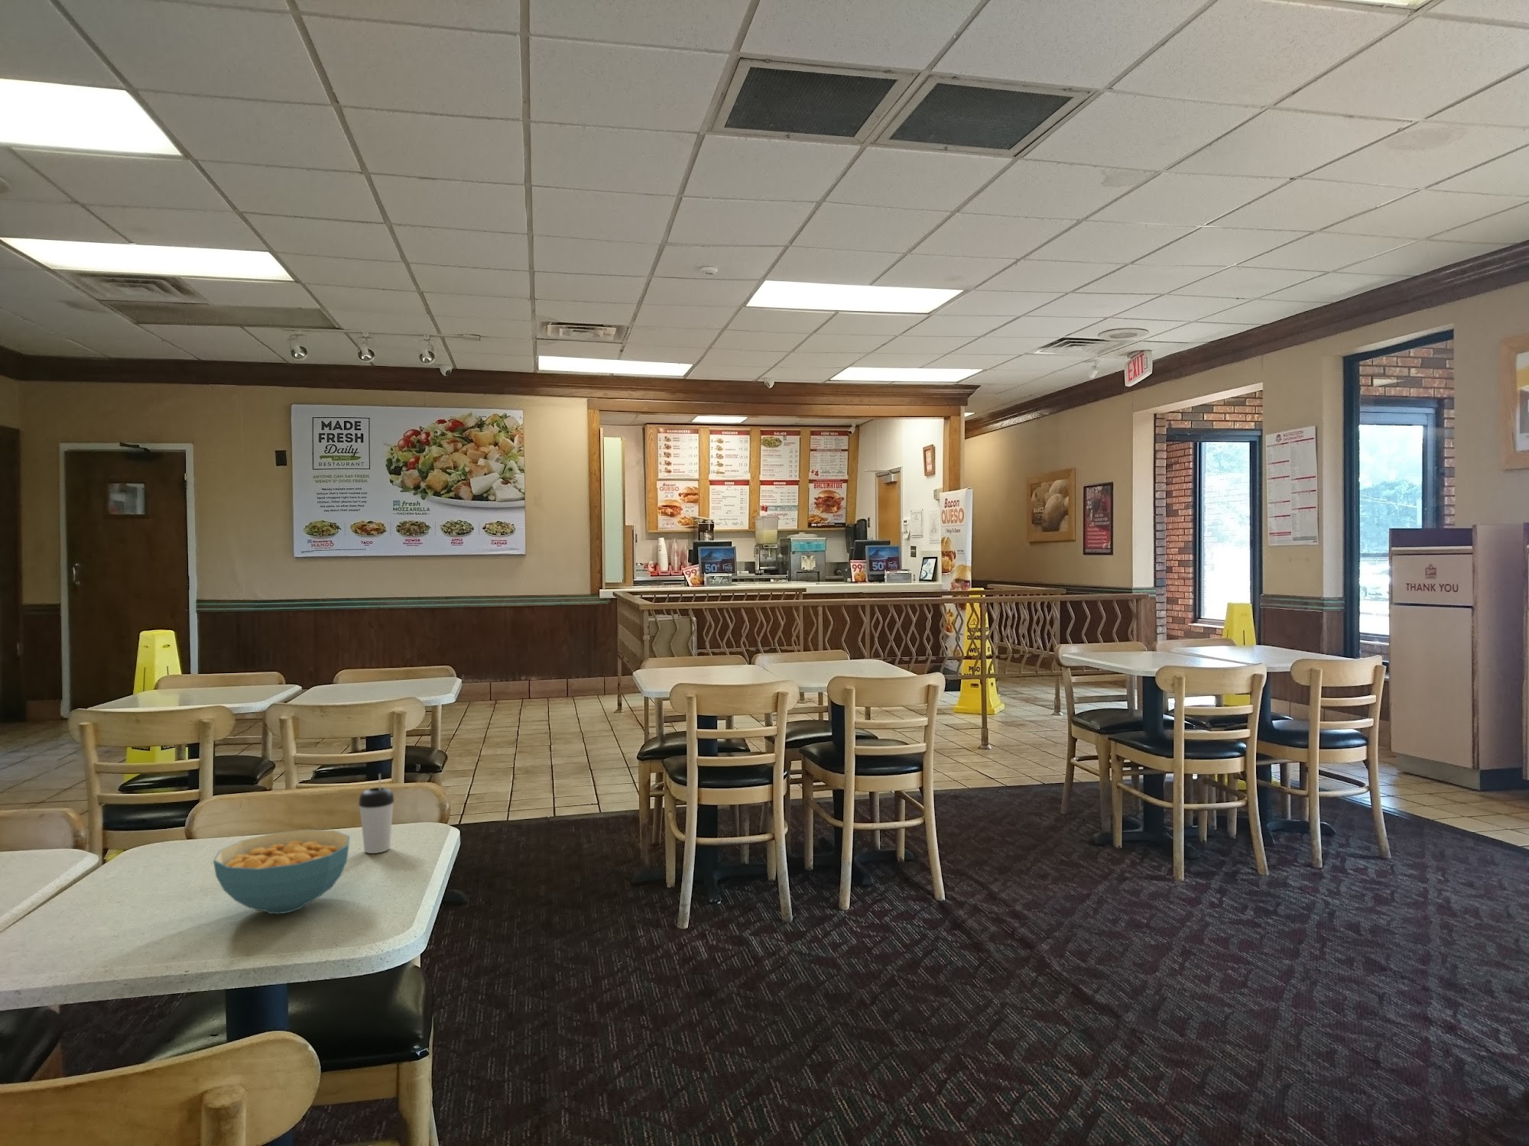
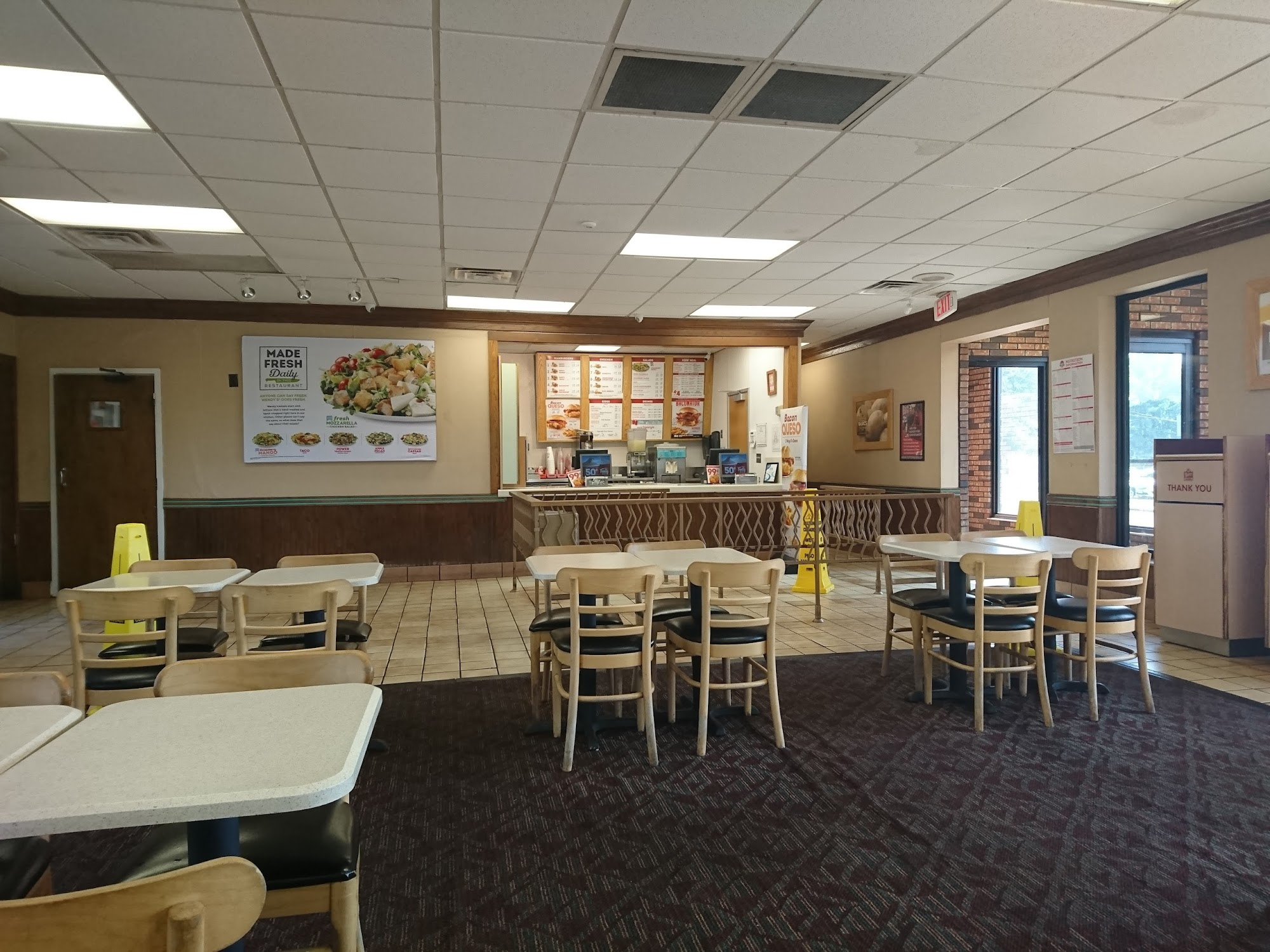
- cereal bowl (284, 878)
- beverage cup (376, 811)
